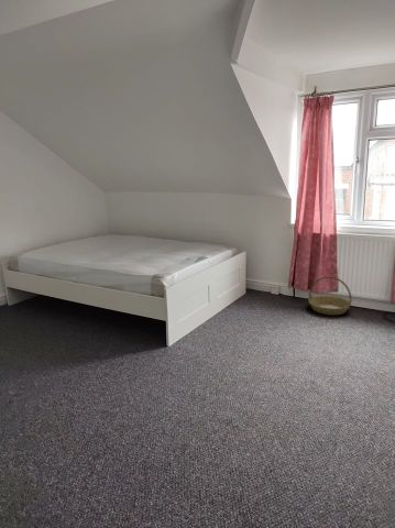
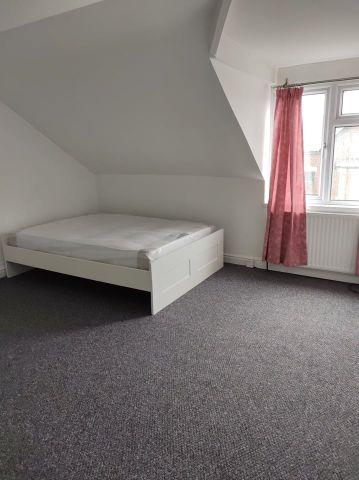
- basket (329, 296)
